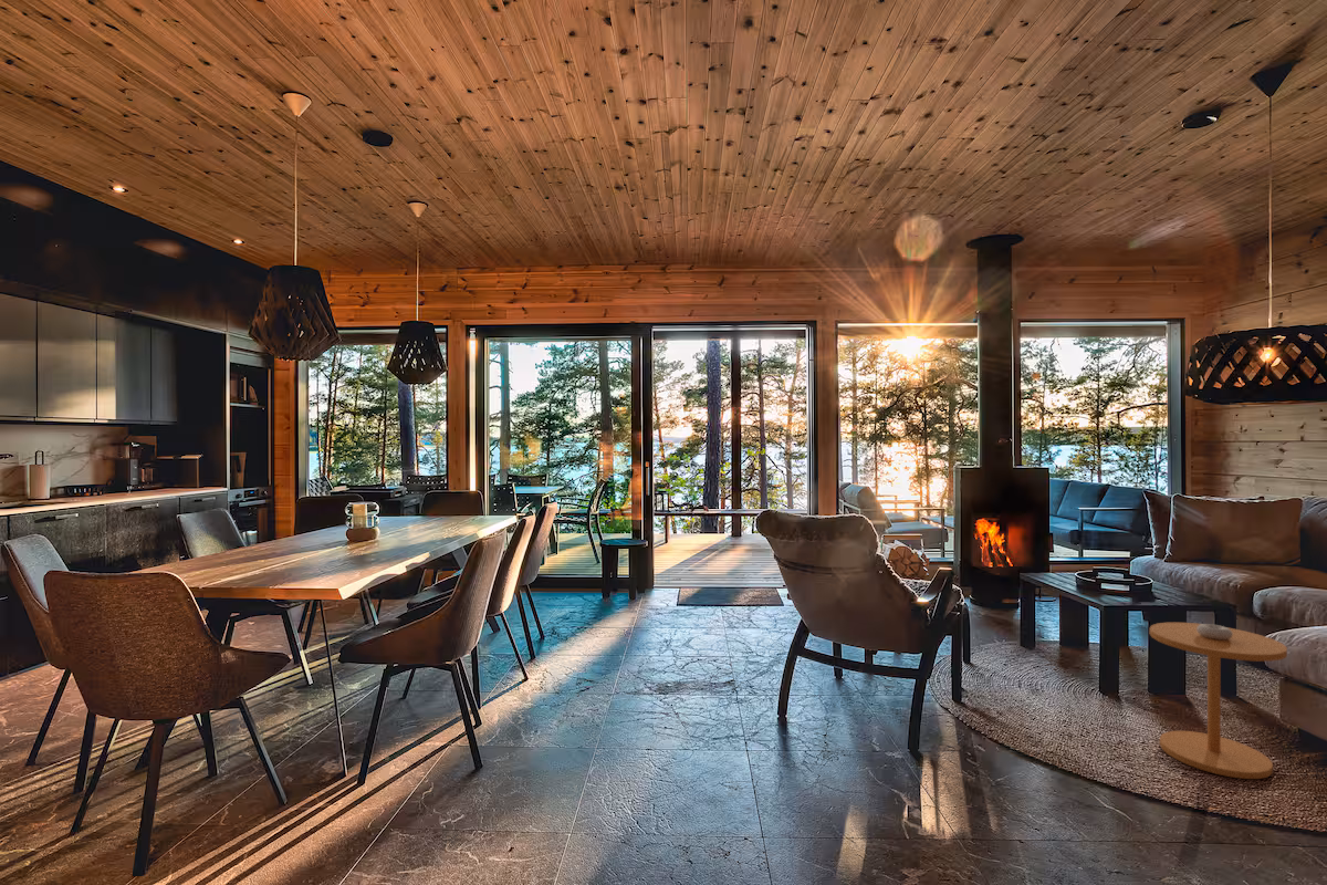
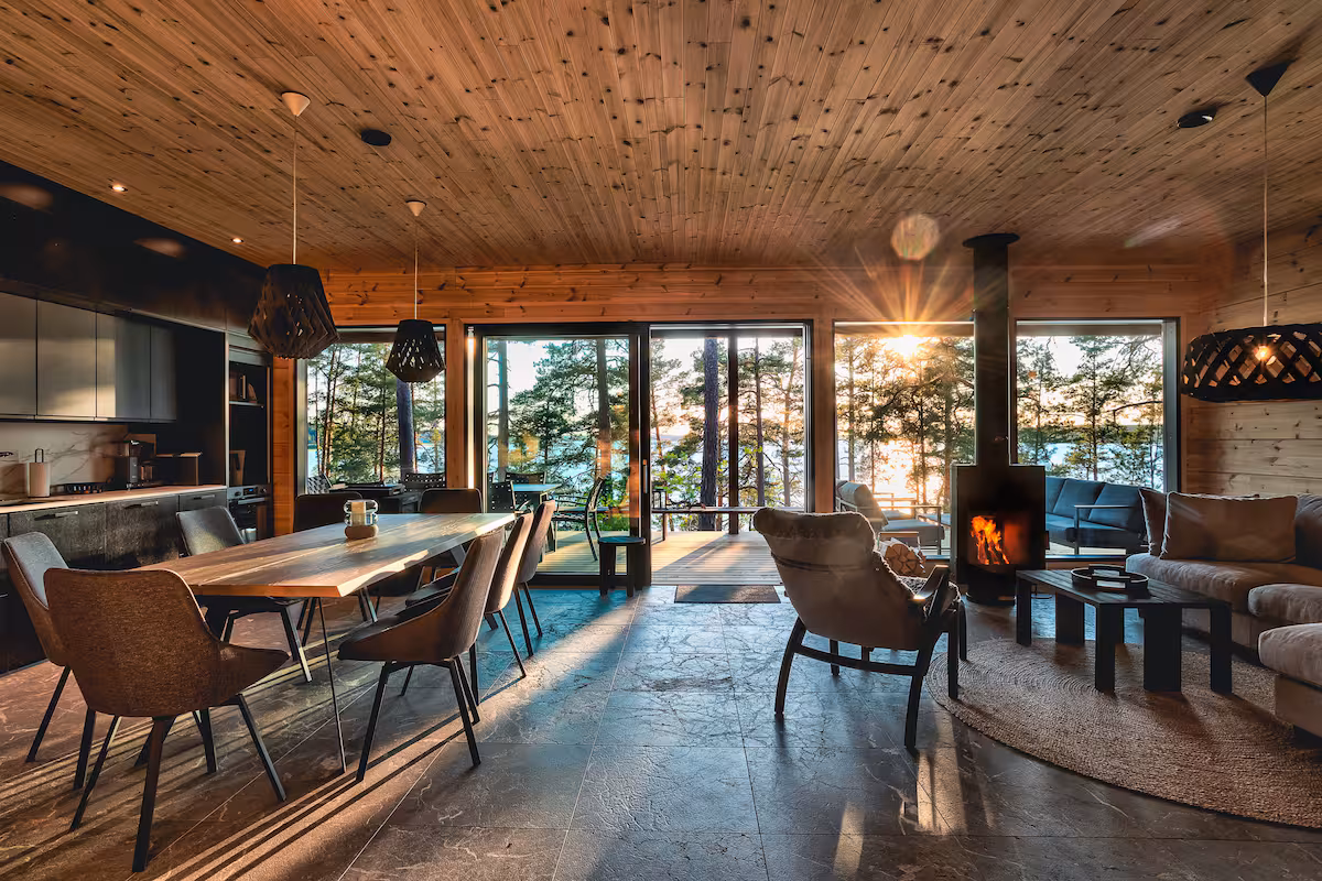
- side table (1214, 691)
